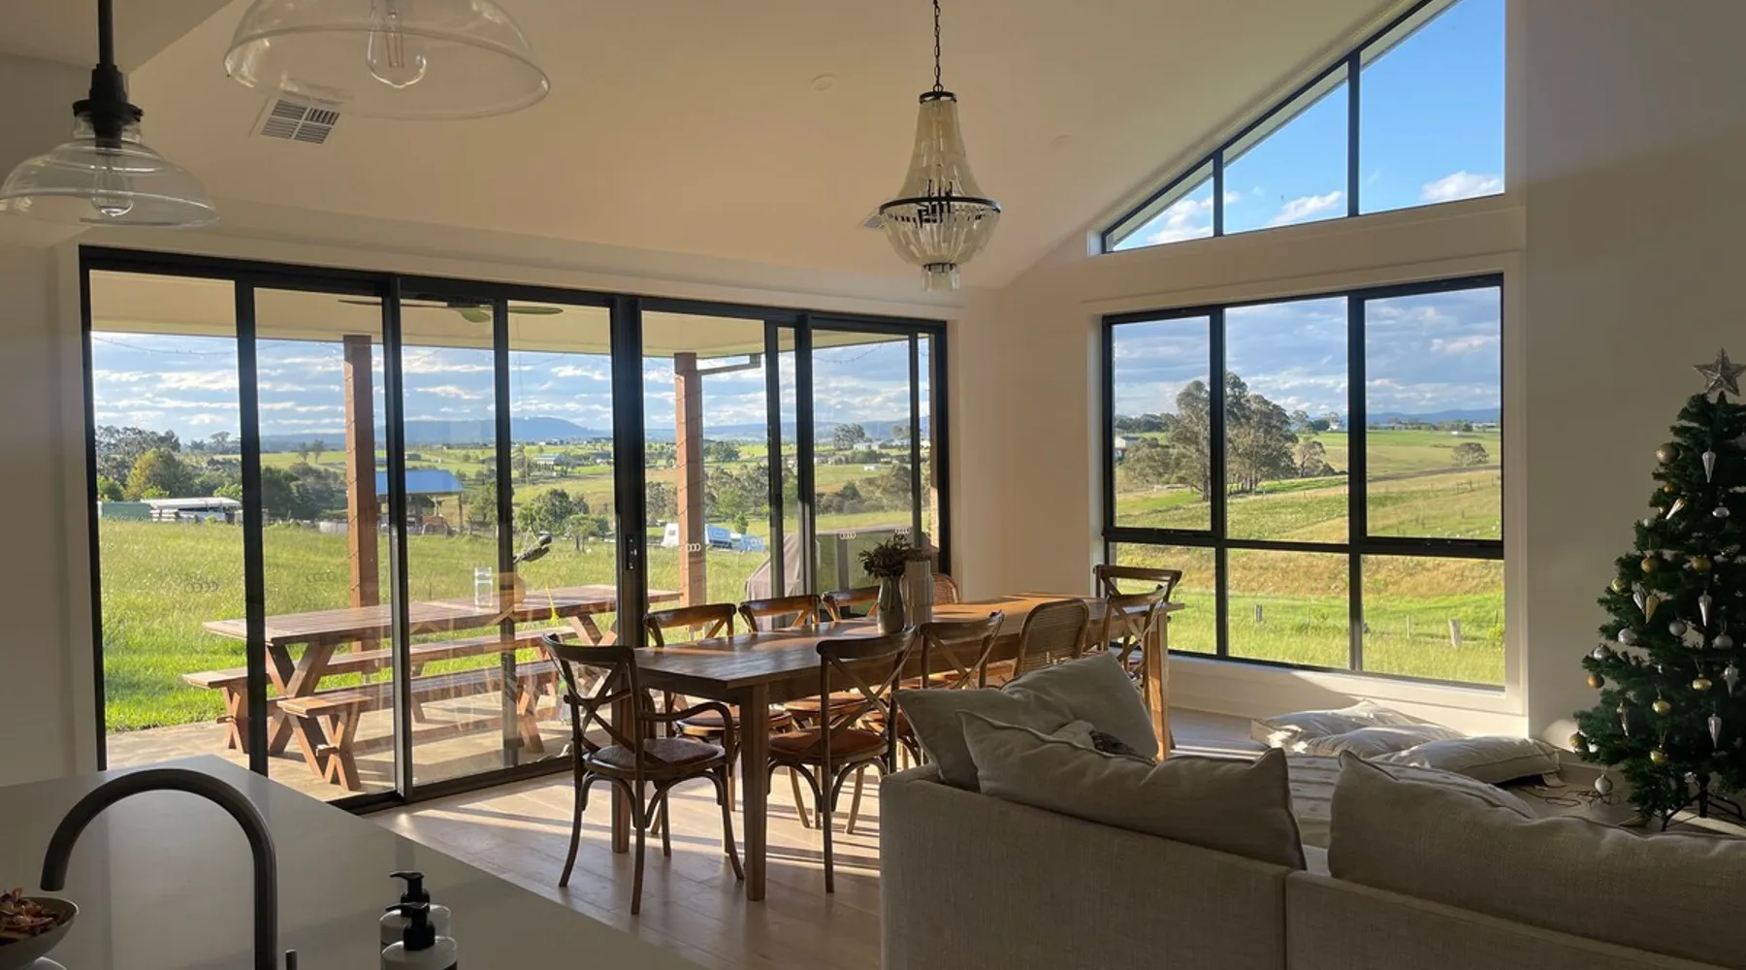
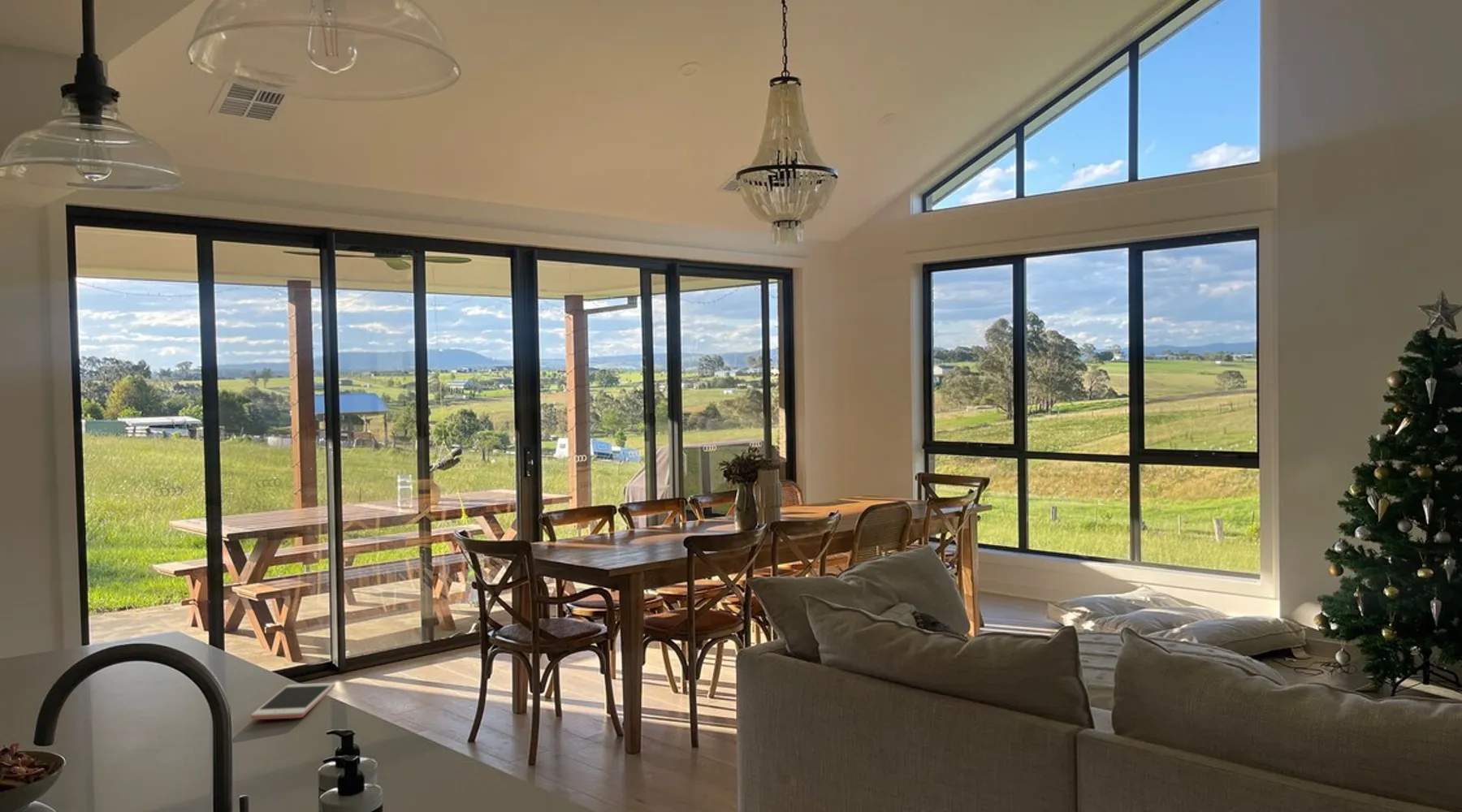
+ cell phone (295, 700)
